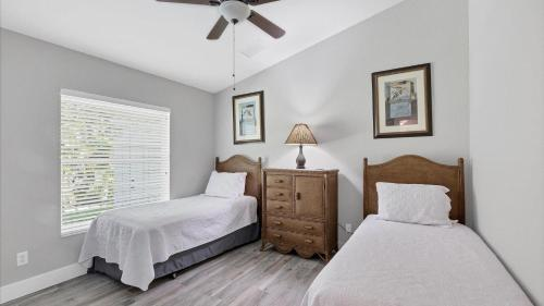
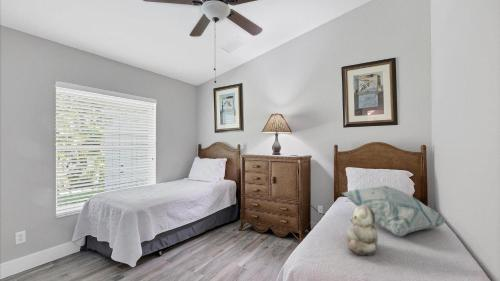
+ decorative pillow (390, 207)
+ teddy bear (356, 226)
